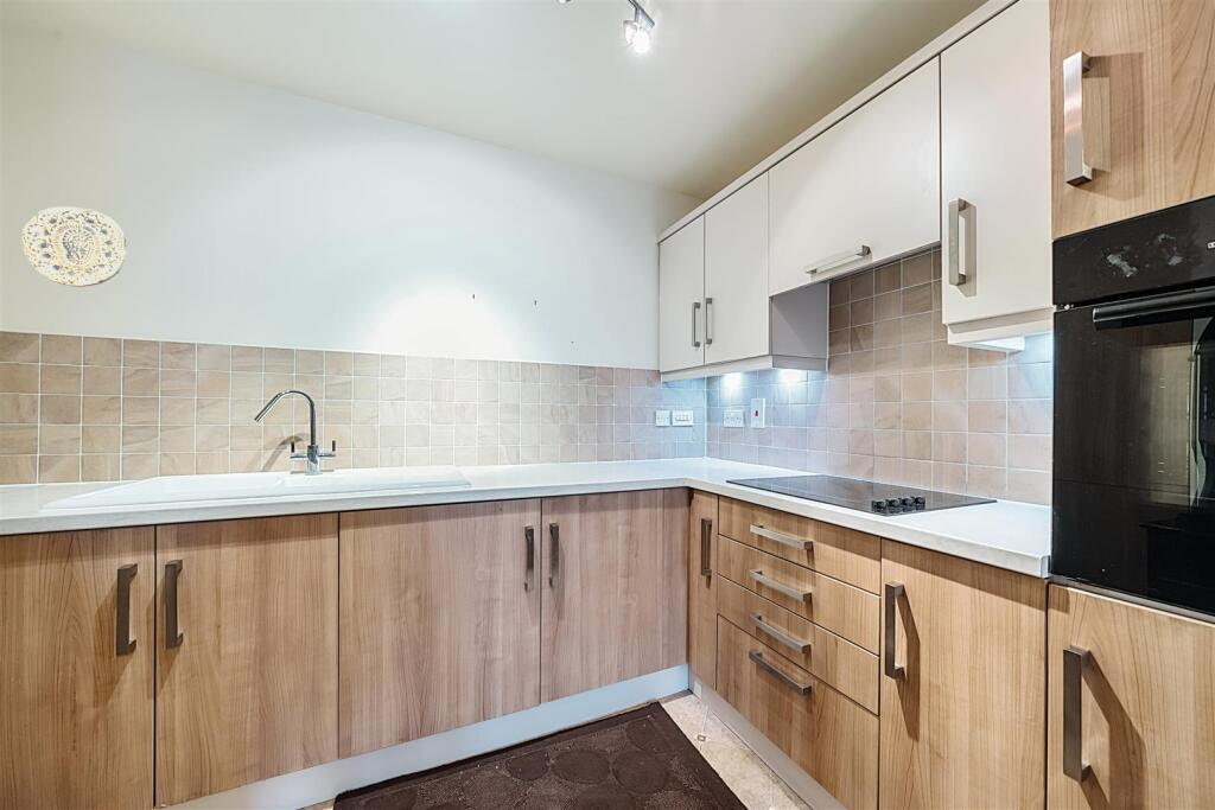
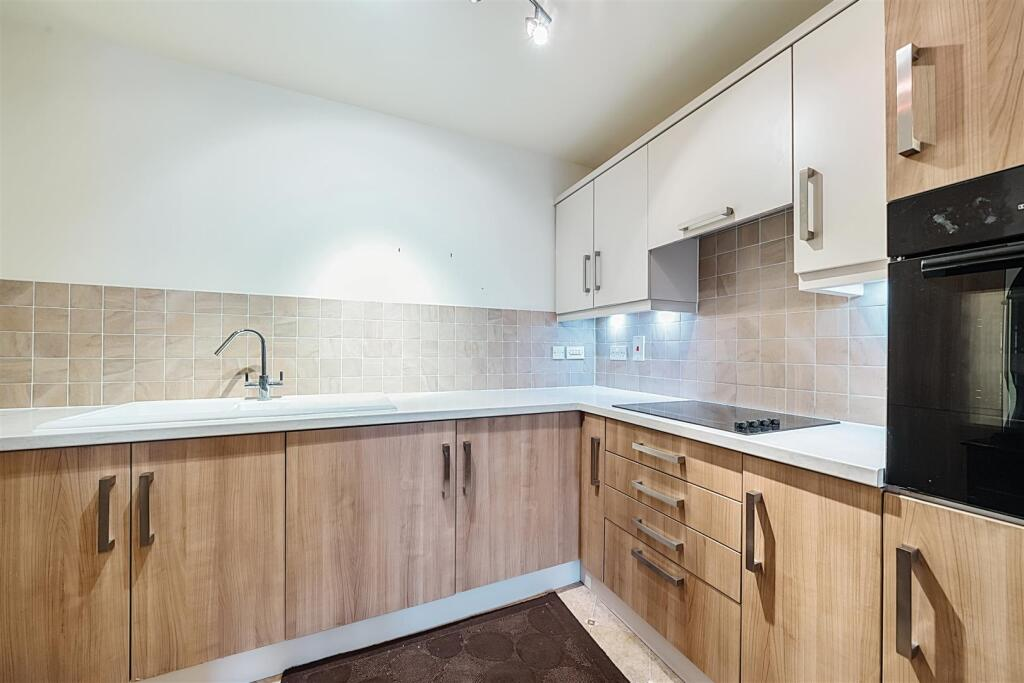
- decorative plate (76, 245)
